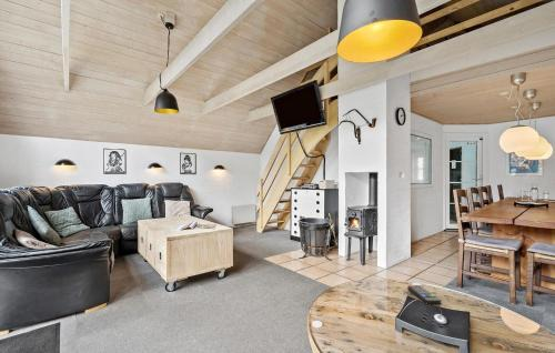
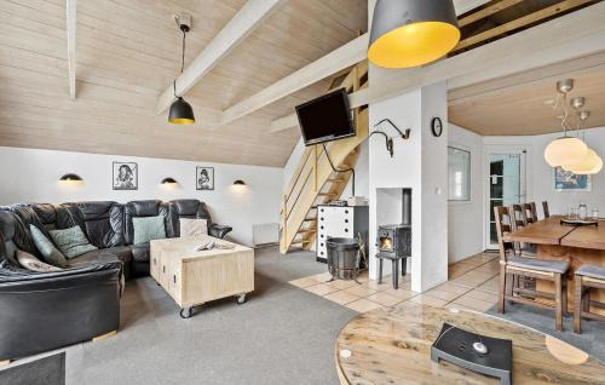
- remote control (423, 293)
